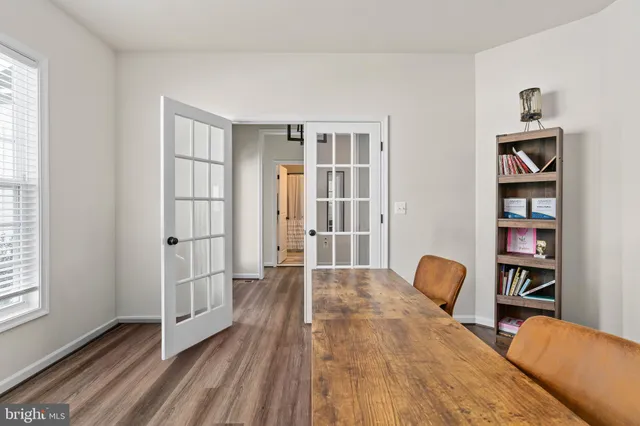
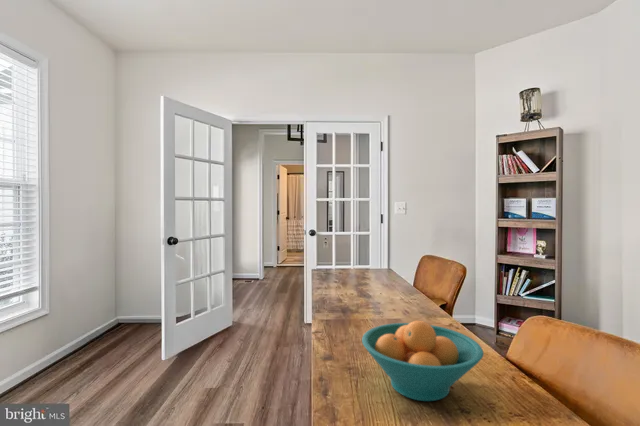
+ fruit bowl (419, 354)
